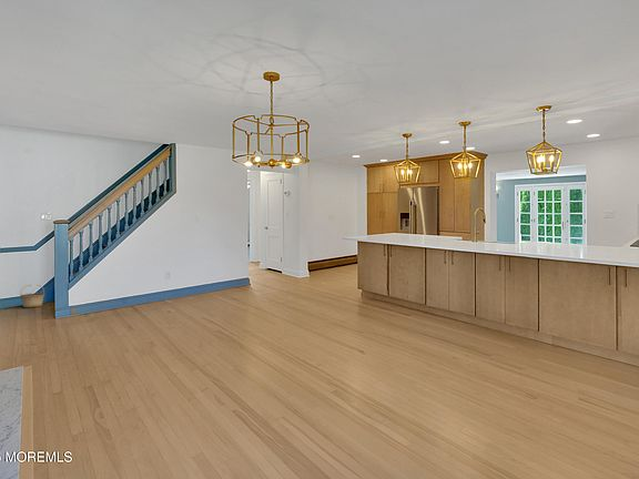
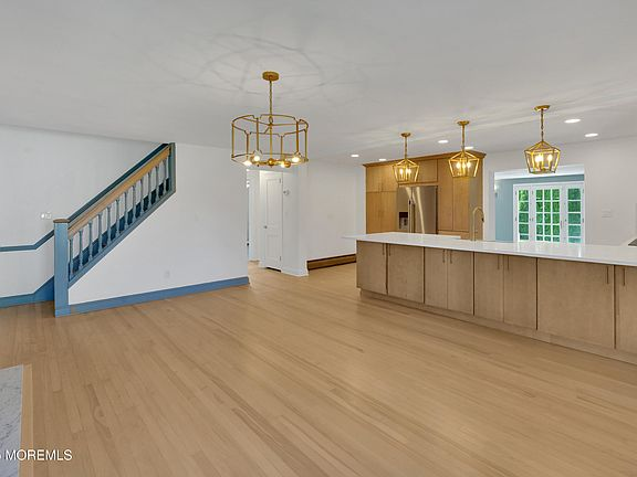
- basket (32, 295)
